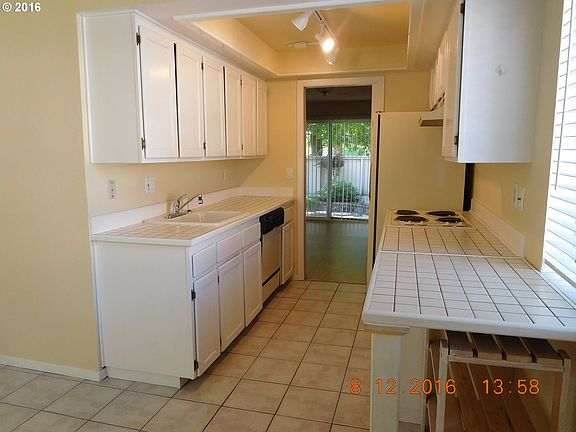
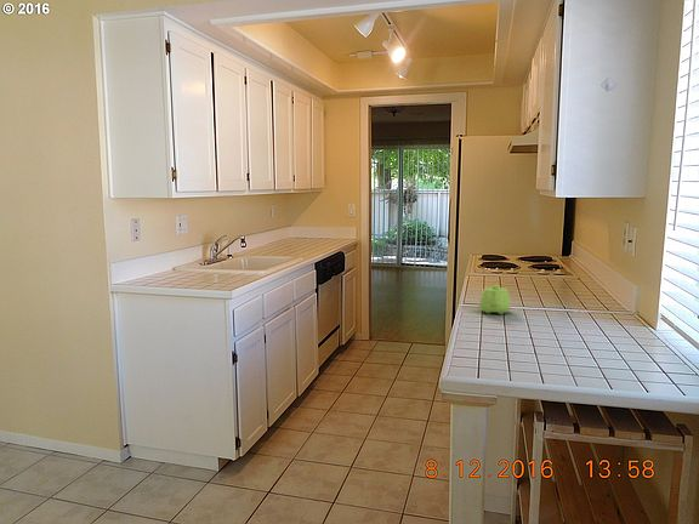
+ teapot (494, 298)
